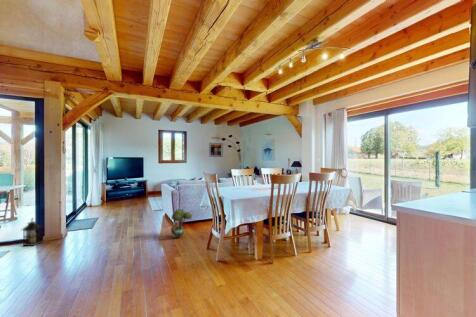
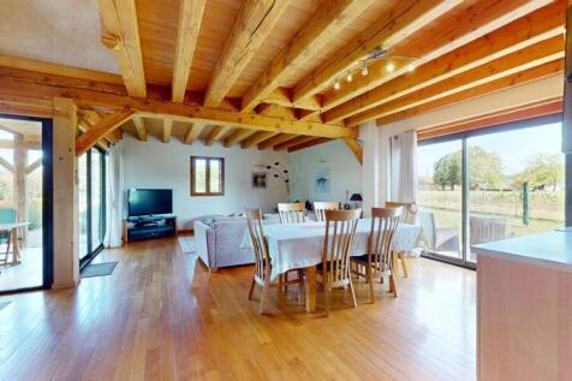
- lantern (32, 230)
- decorative tree (180, 222)
